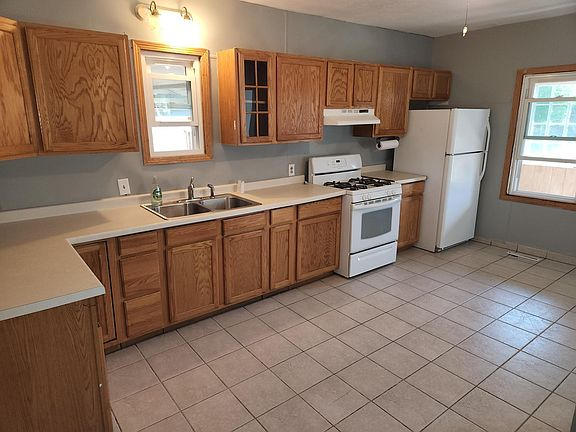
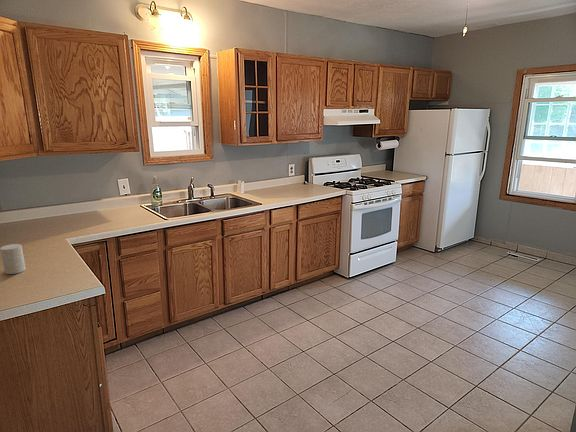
+ cup (13, 258)
